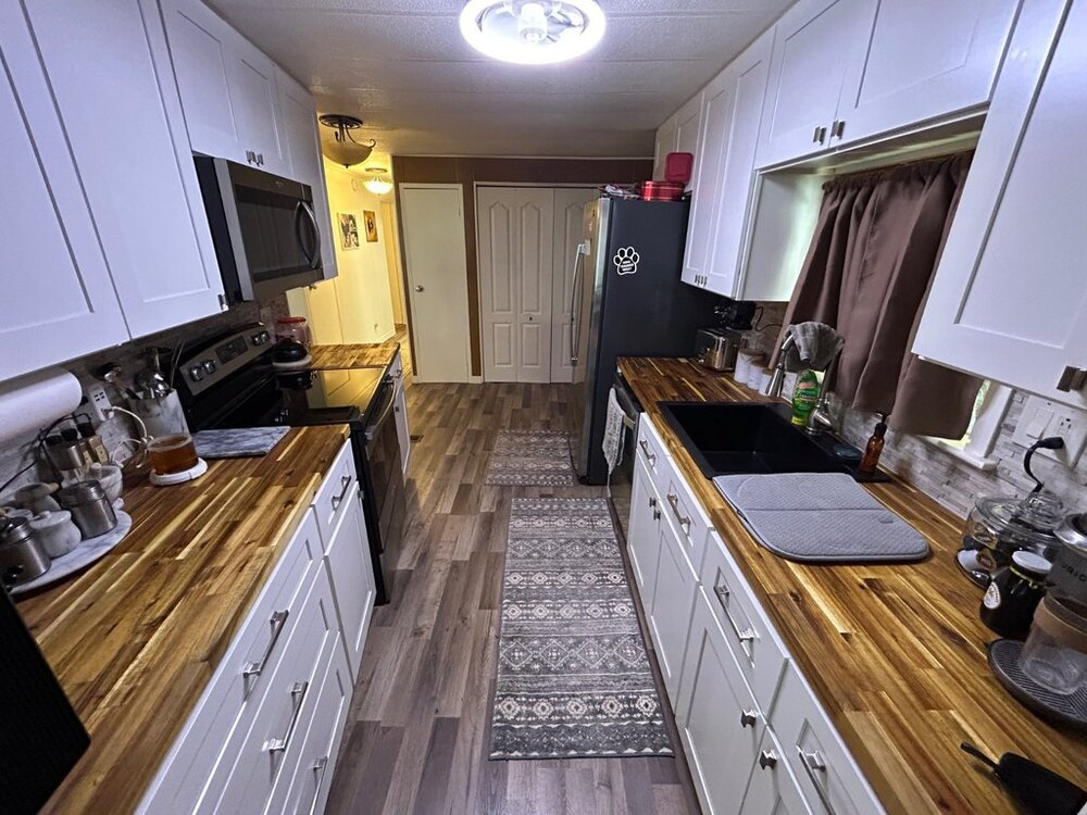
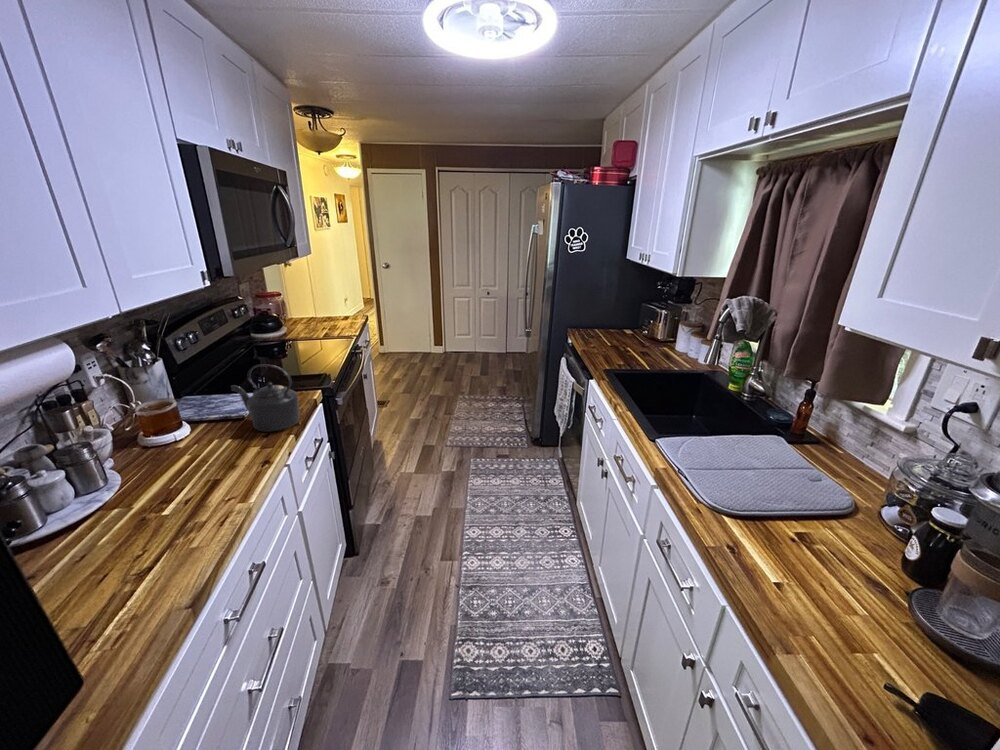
+ kettle (262, 393)
